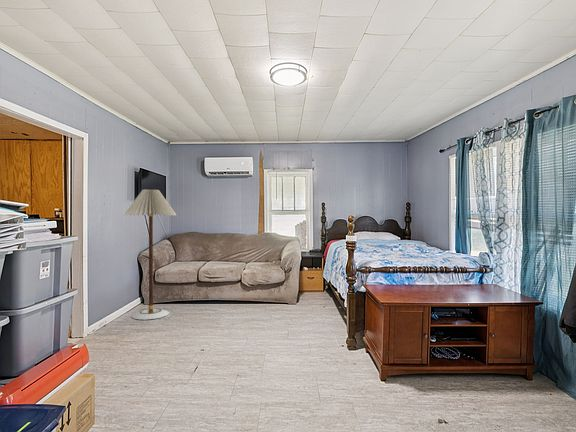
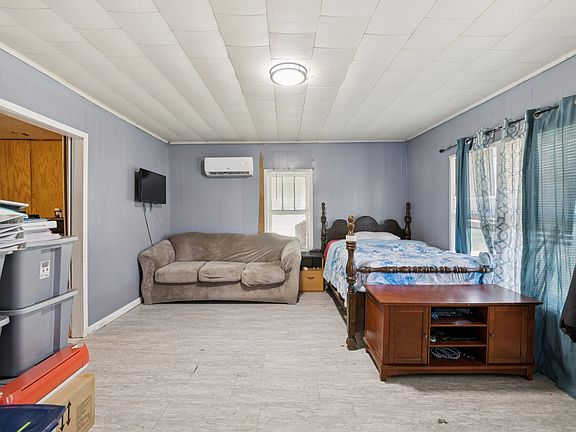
- floor lamp (150, 252)
